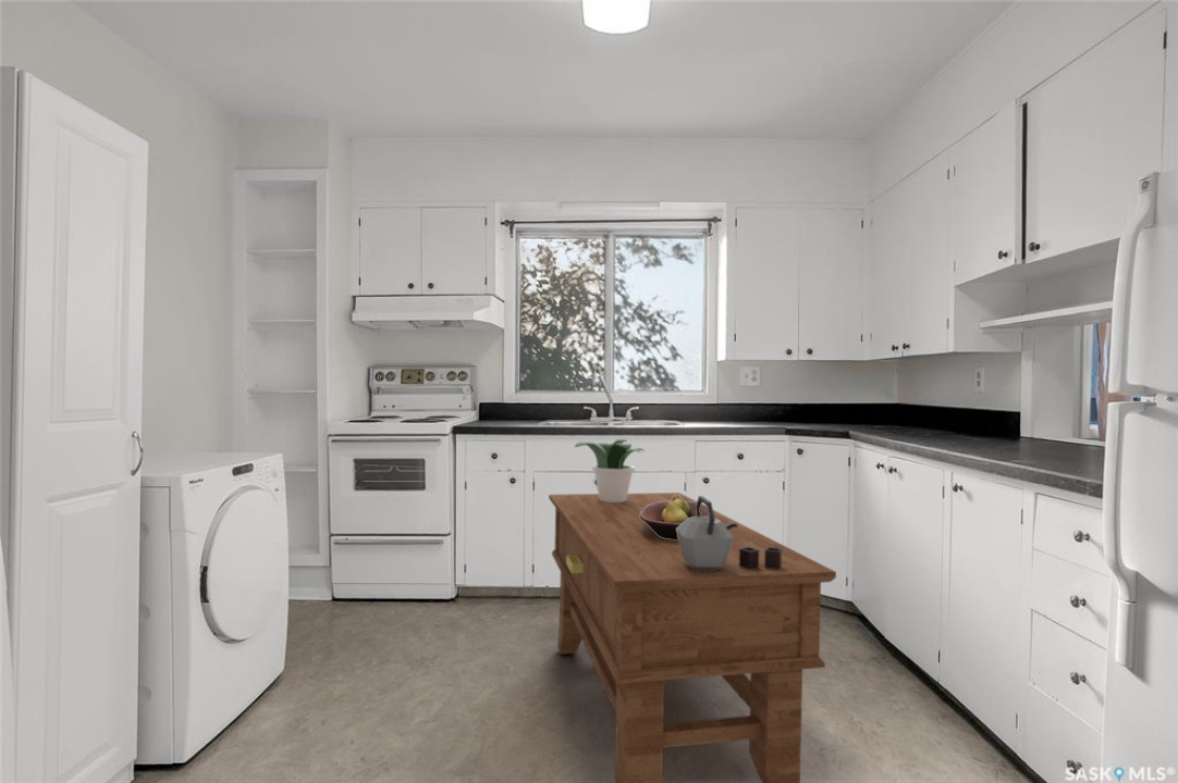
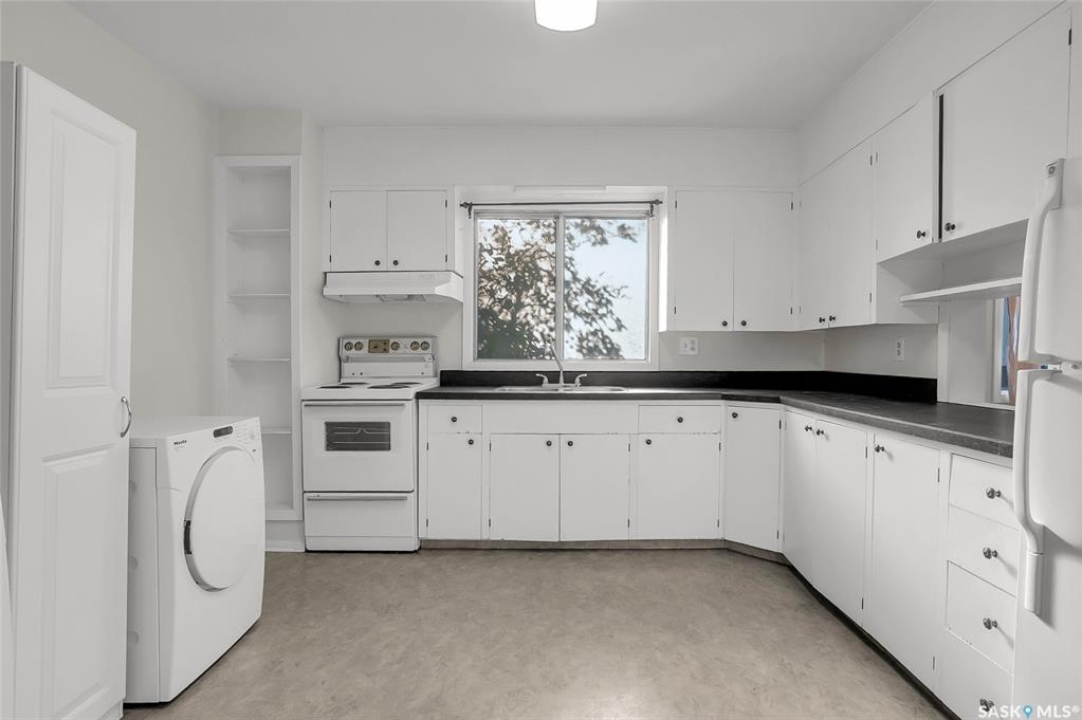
- potted plant (609, 470)
- fruit bowl (676, 512)
- side table (653, 616)
- kettle (729, 533)
